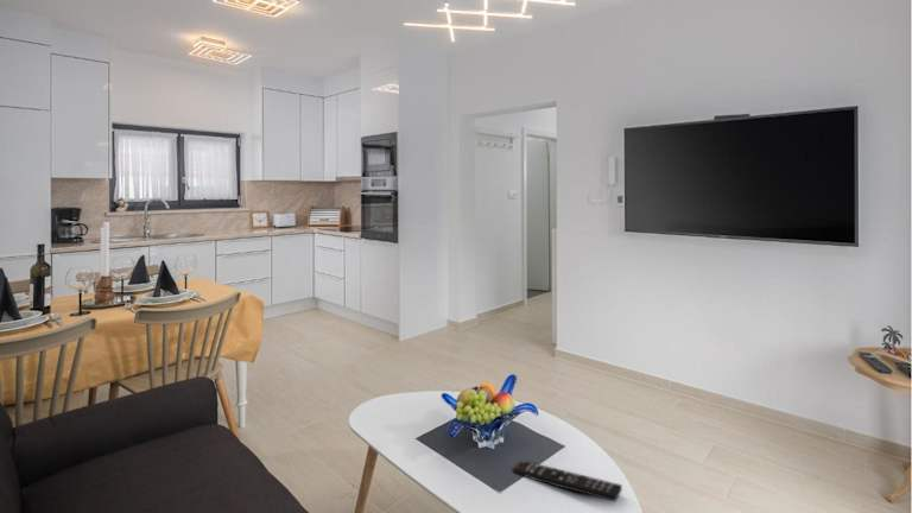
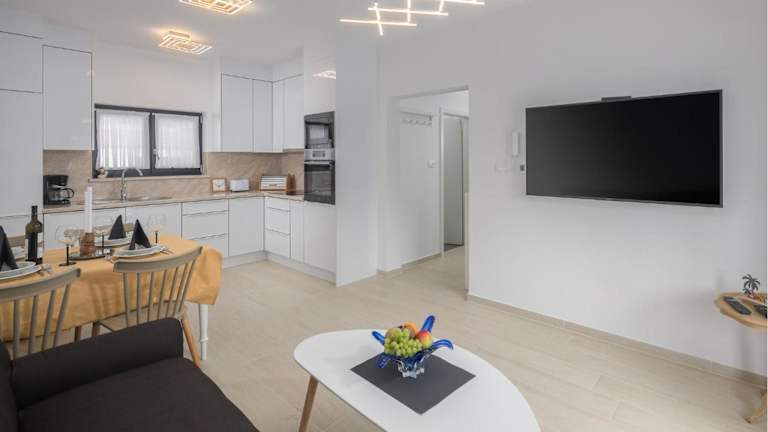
- remote control (564, 479)
